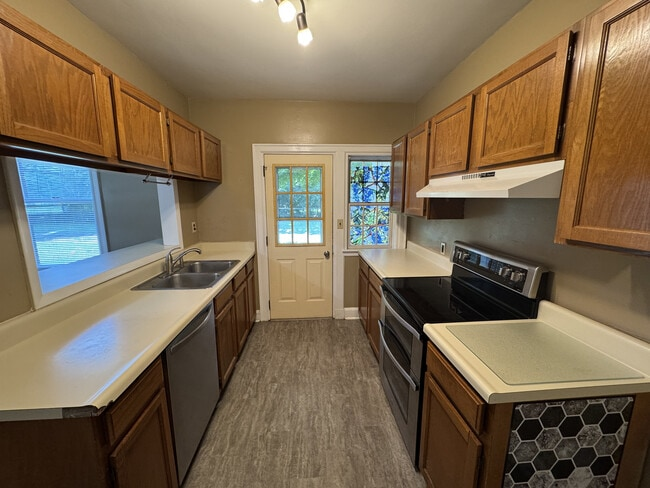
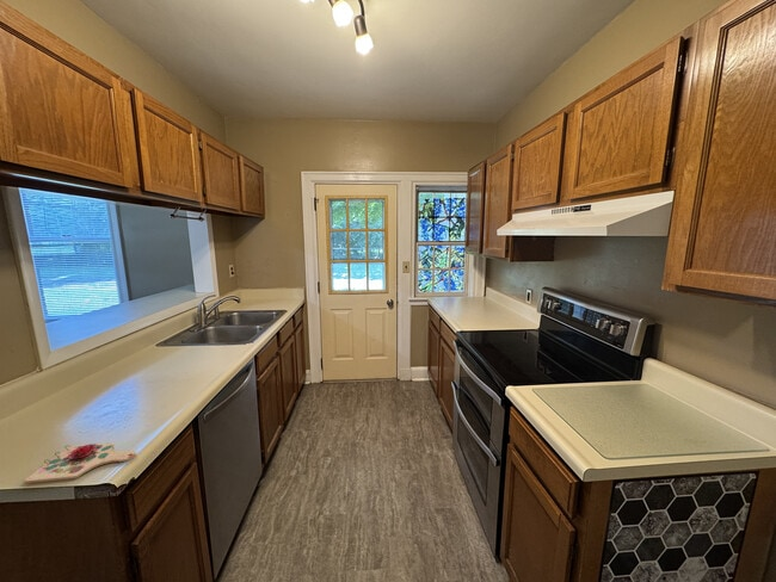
+ cutting board (91, 456)
